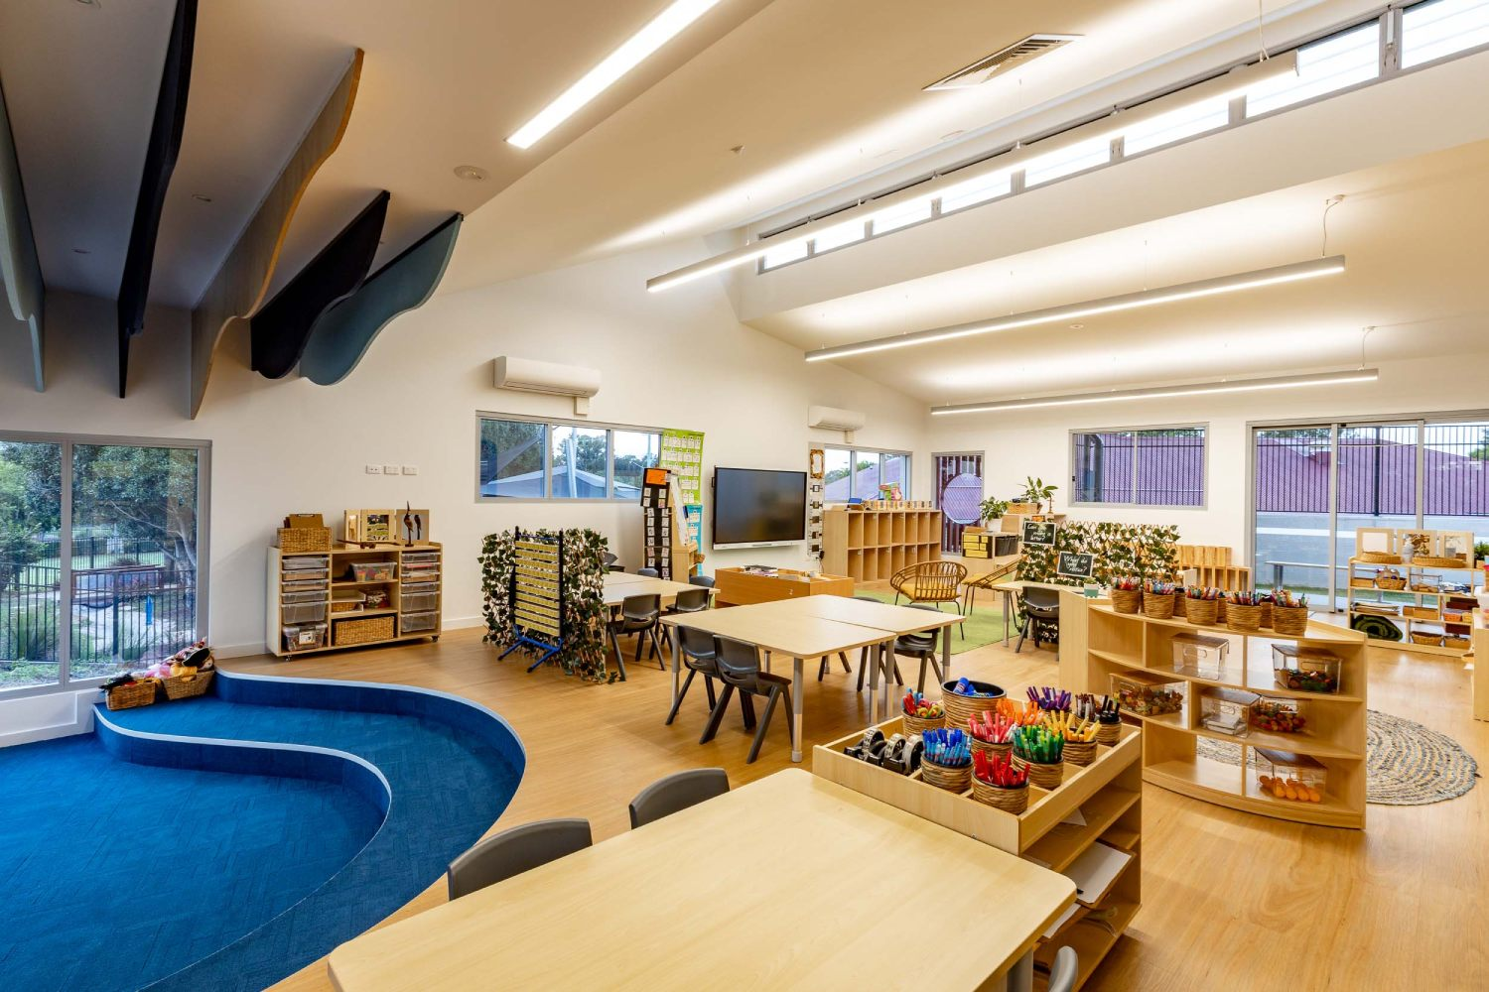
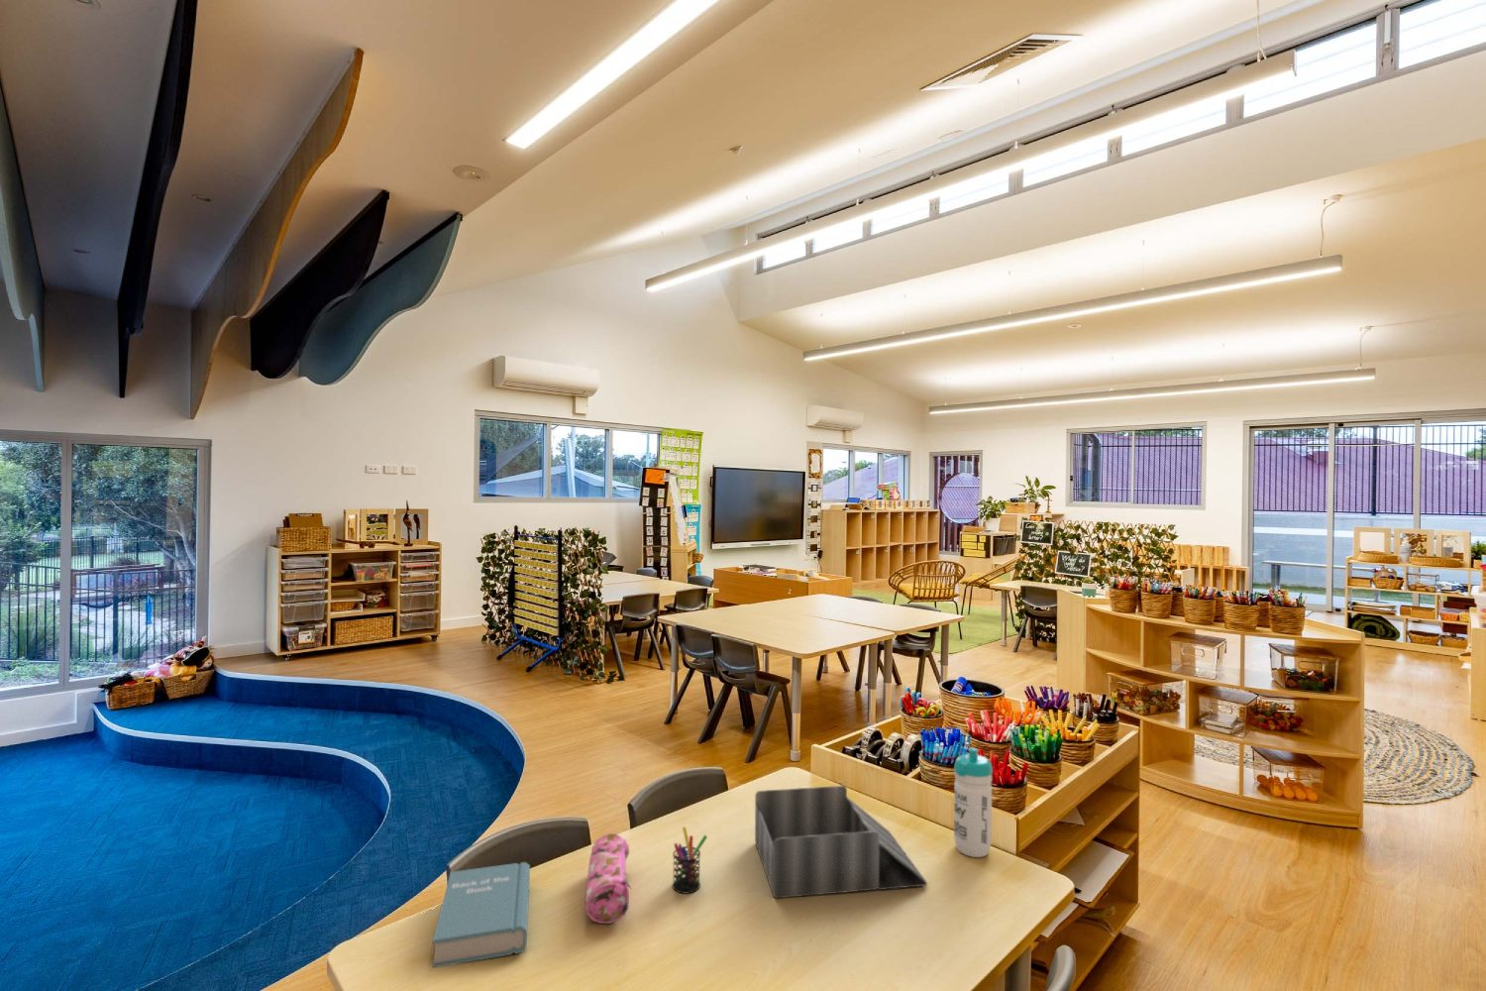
+ water bottle (973, 799)
+ pencil case (608, 875)
+ desk organizer (836, 835)
+ book (485, 909)
+ pen holder (690, 857)
